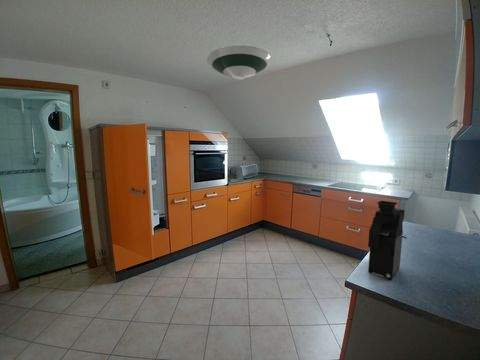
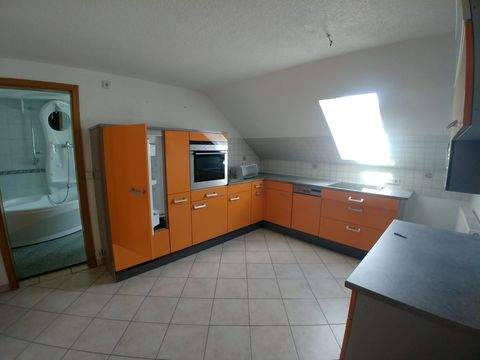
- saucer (239, 69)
- coffee maker (386, 236)
